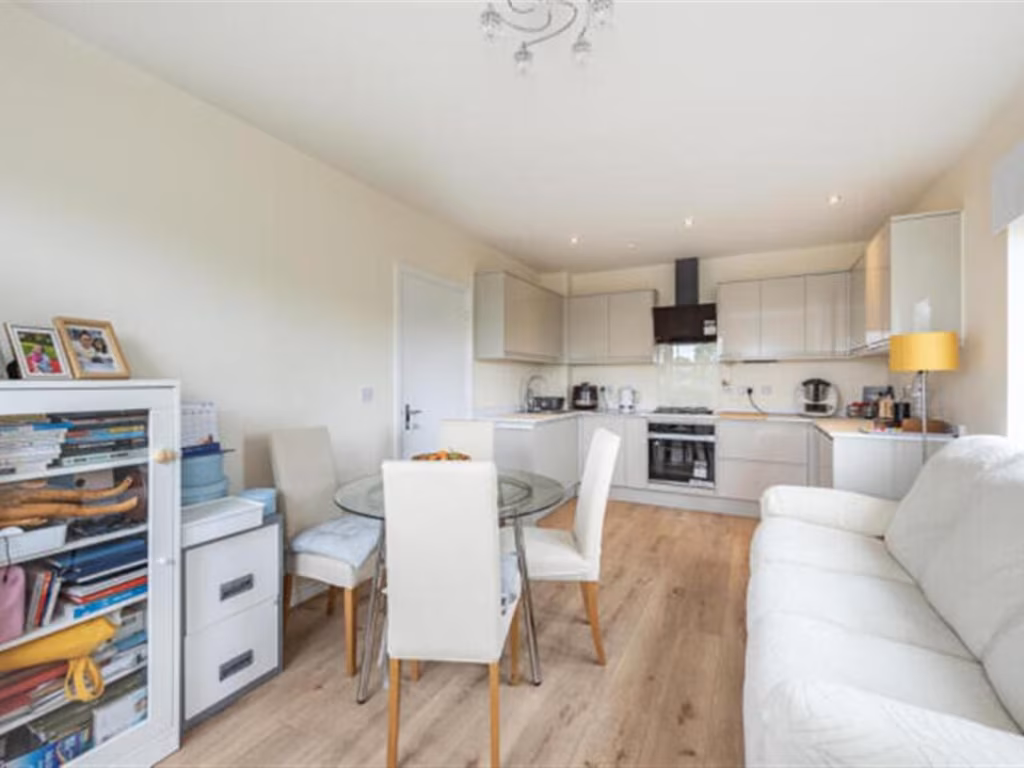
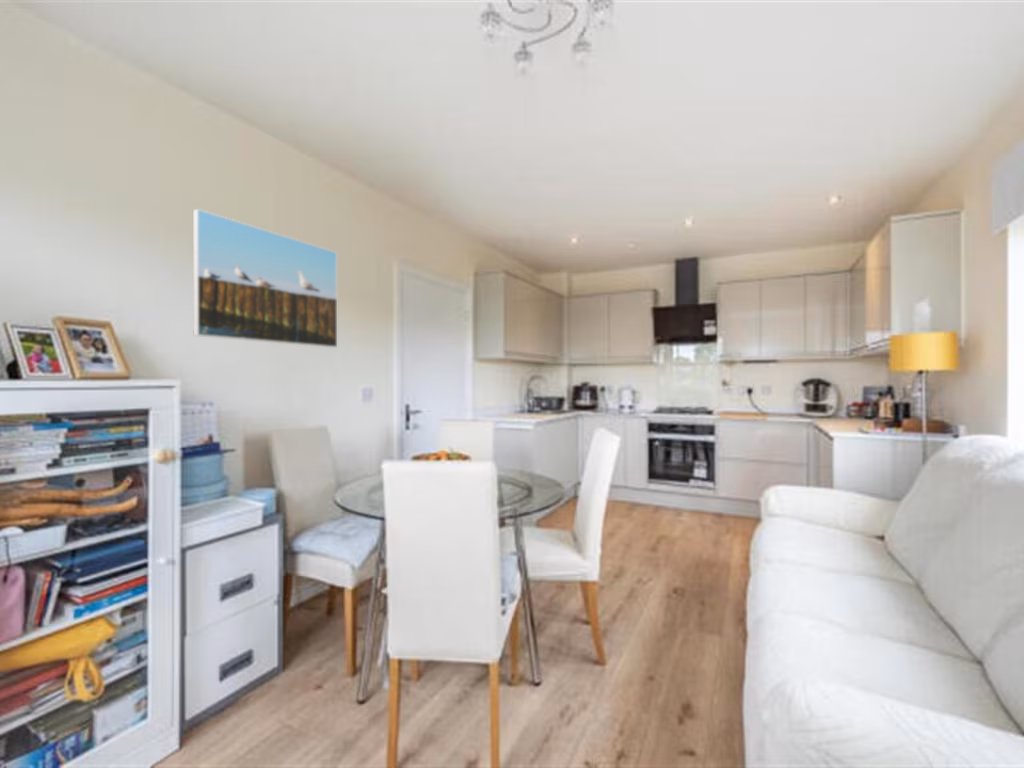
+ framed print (275, 288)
